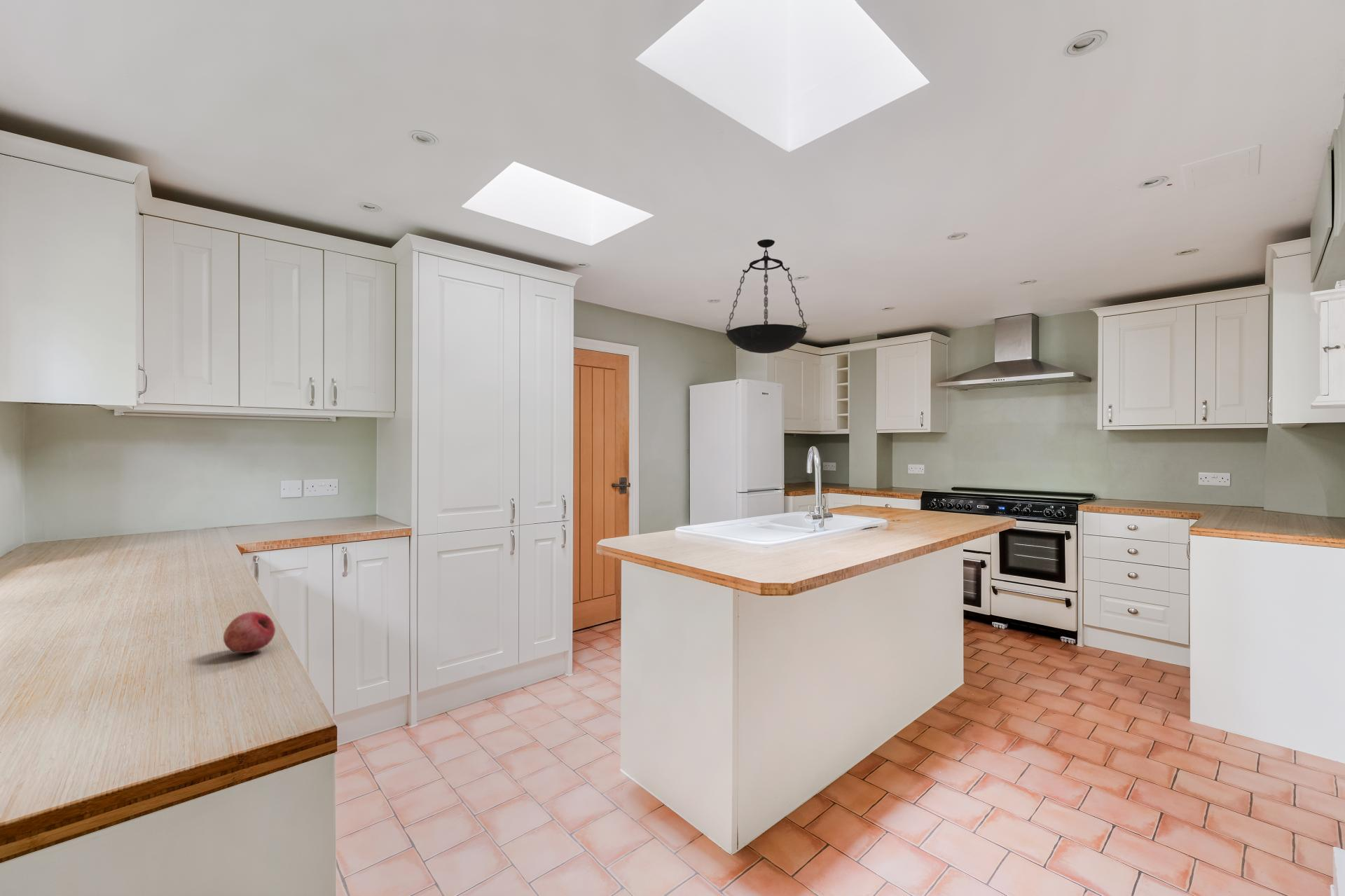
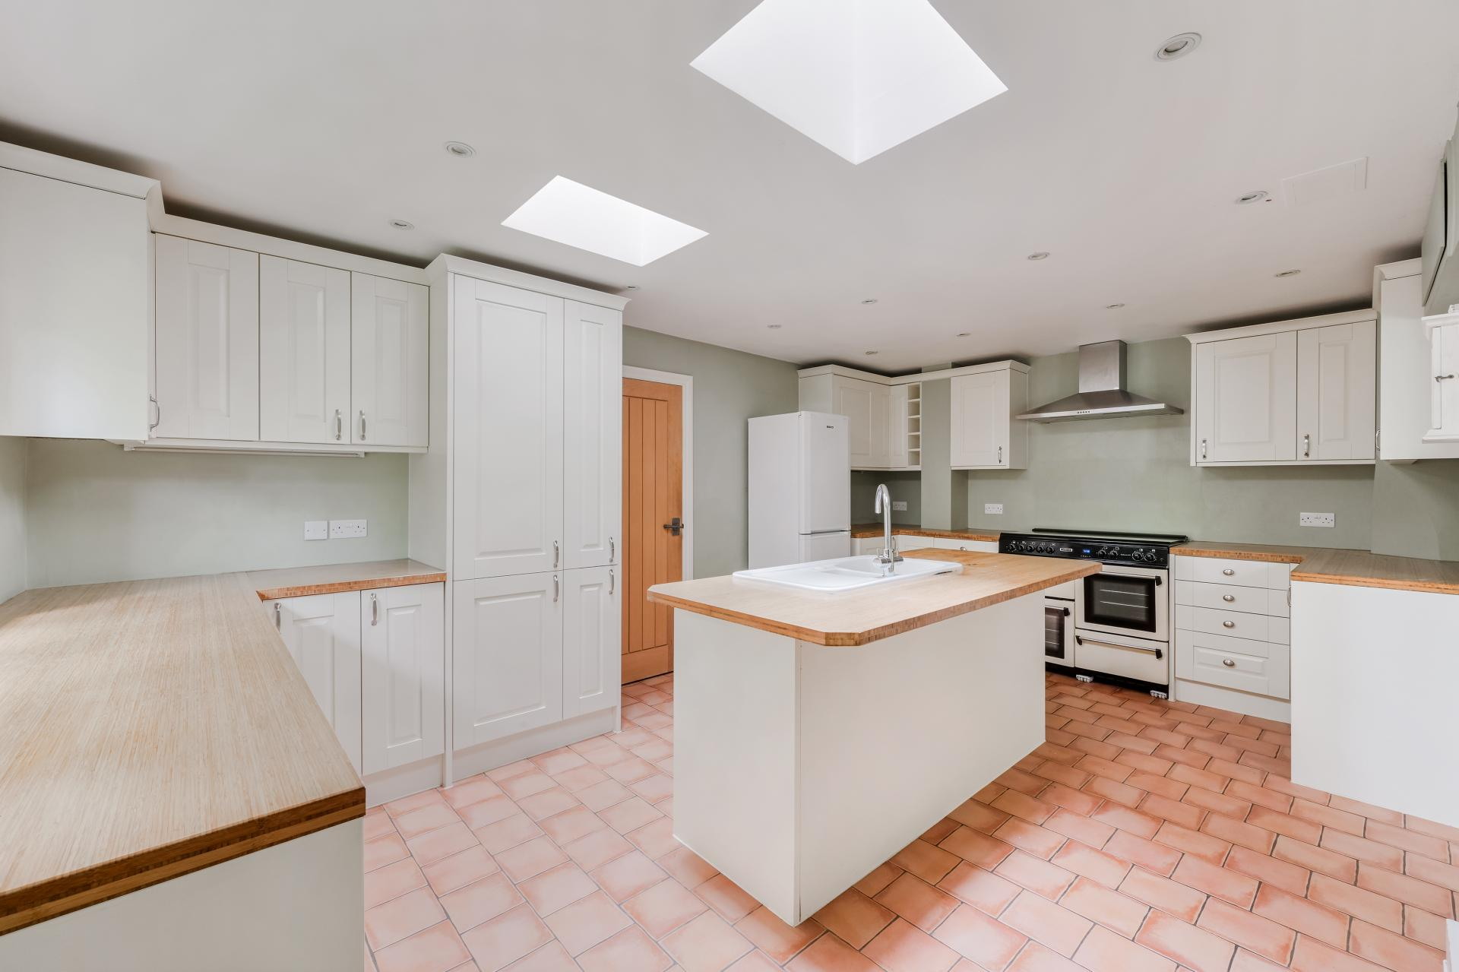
- fruit (249, 632)
- pendant lamp (766, 297)
